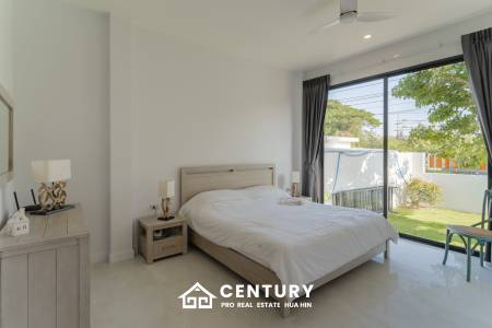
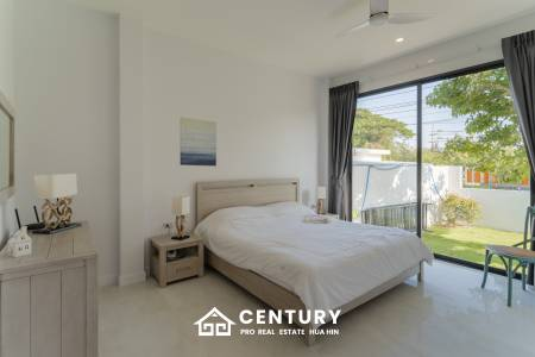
+ wall art (199, 142)
